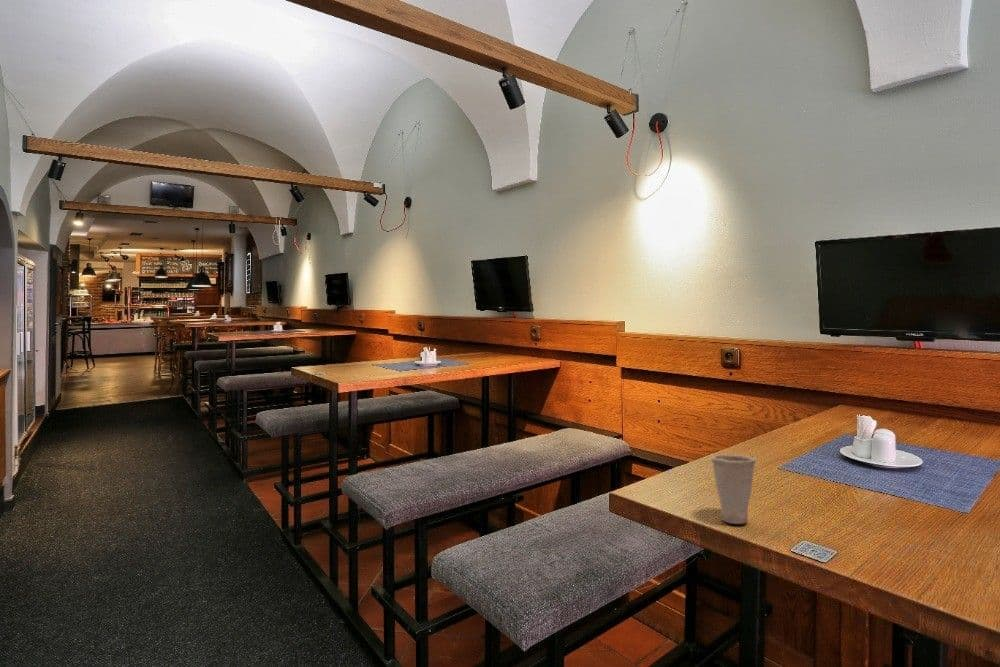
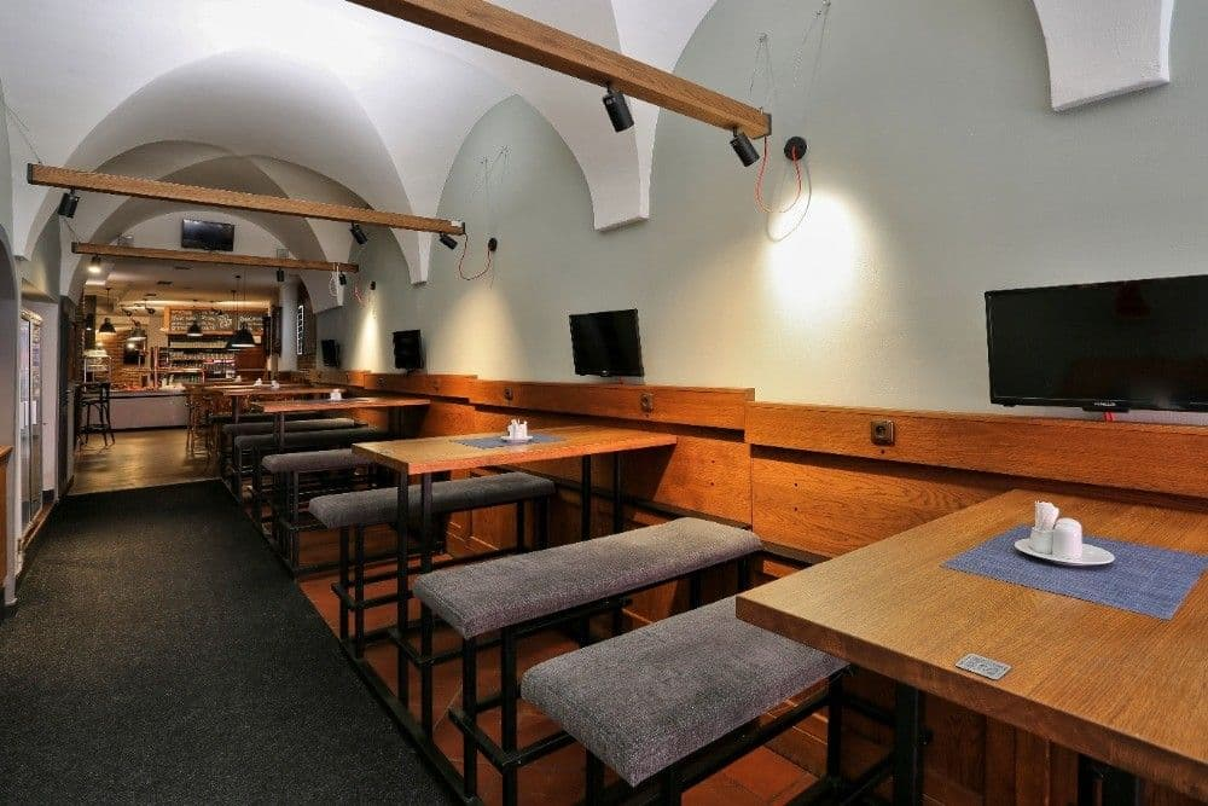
- cup (732, 487)
